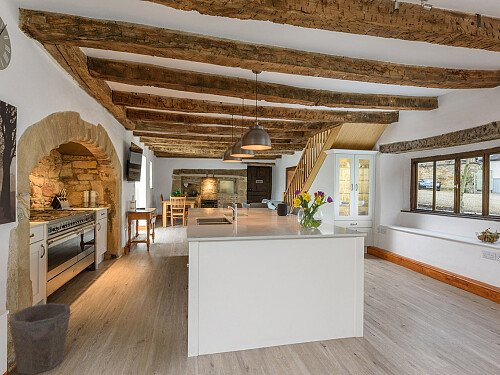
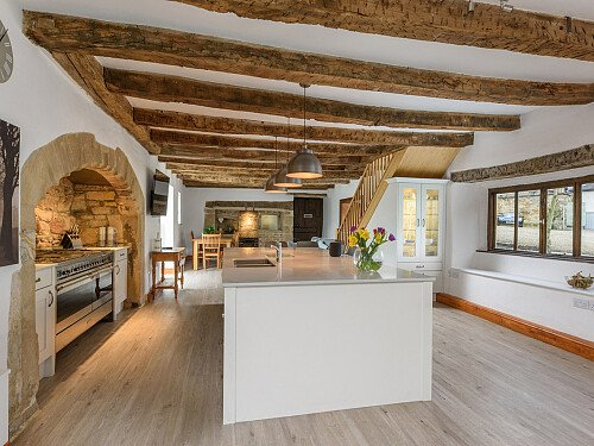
- waste bin (40, 337)
